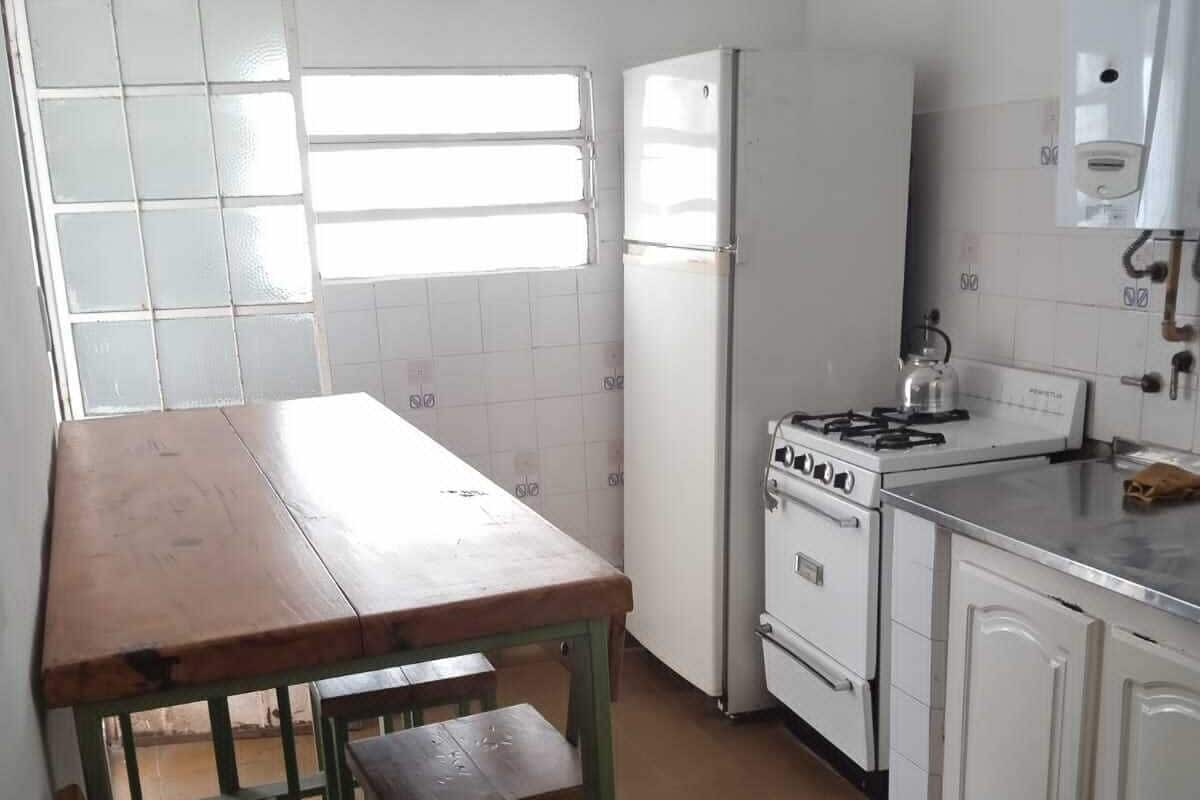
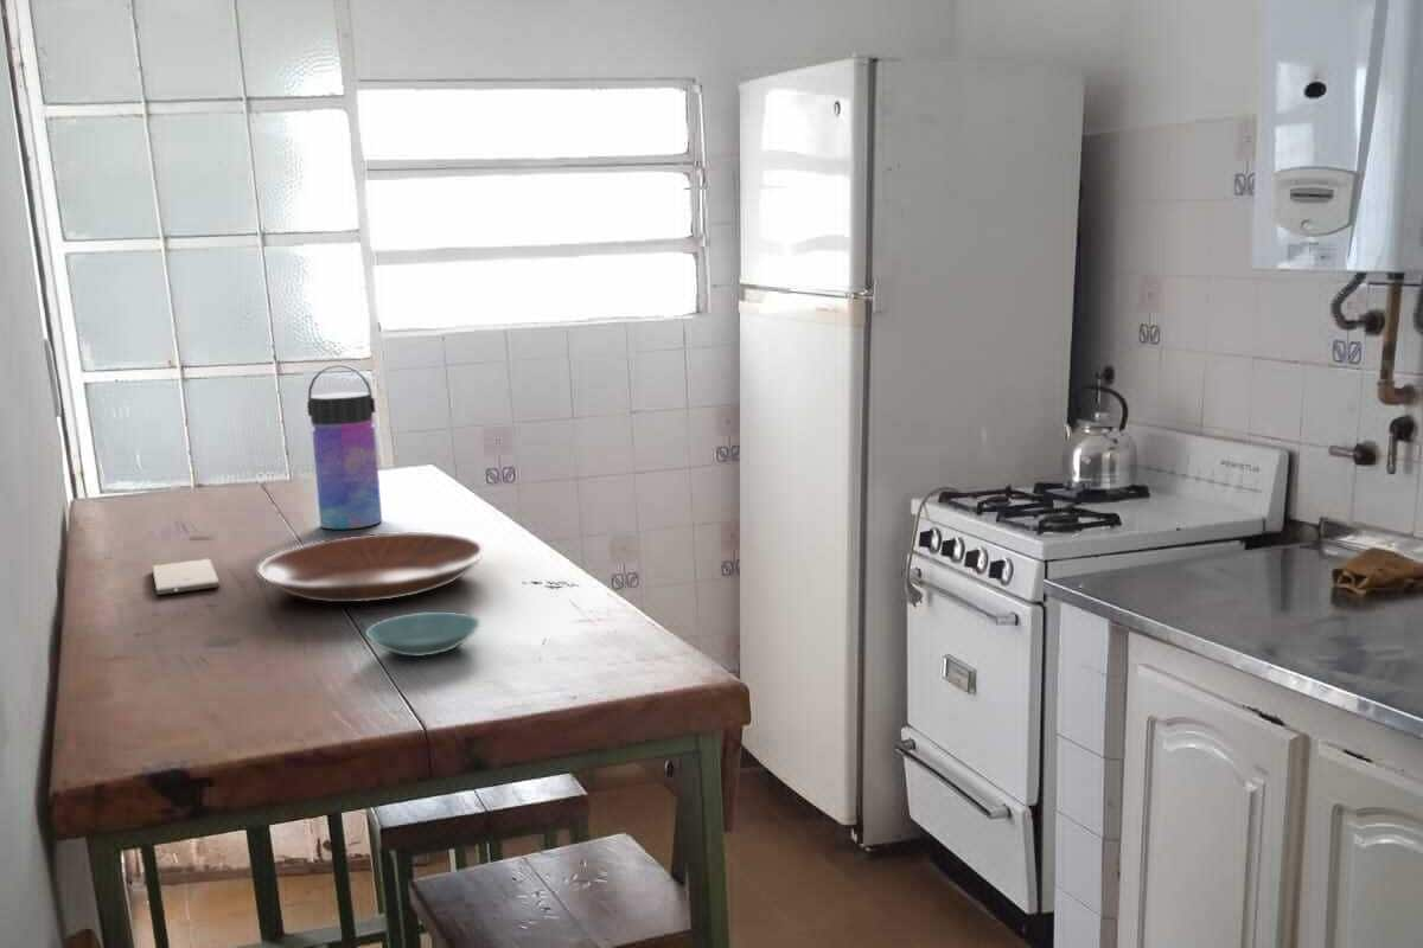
+ smartphone (185, 576)
+ water bottle (344, 444)
+ saucer (423, 636)
+ bowl (375, 569)
